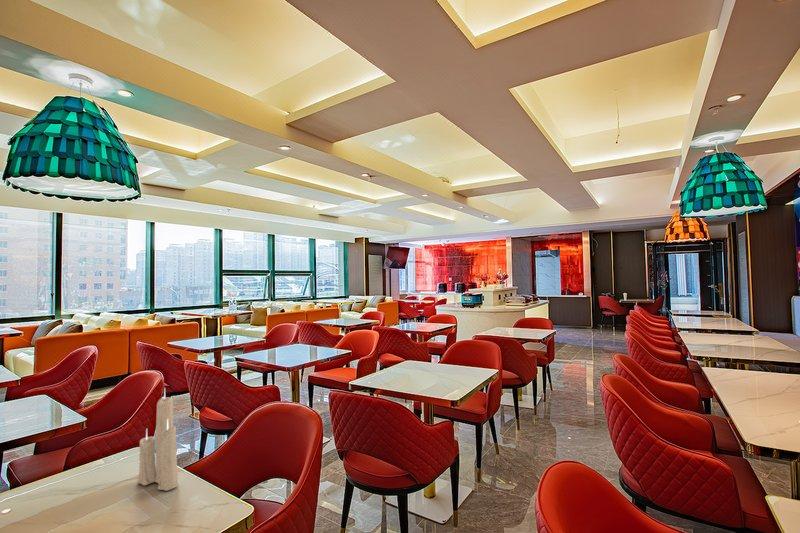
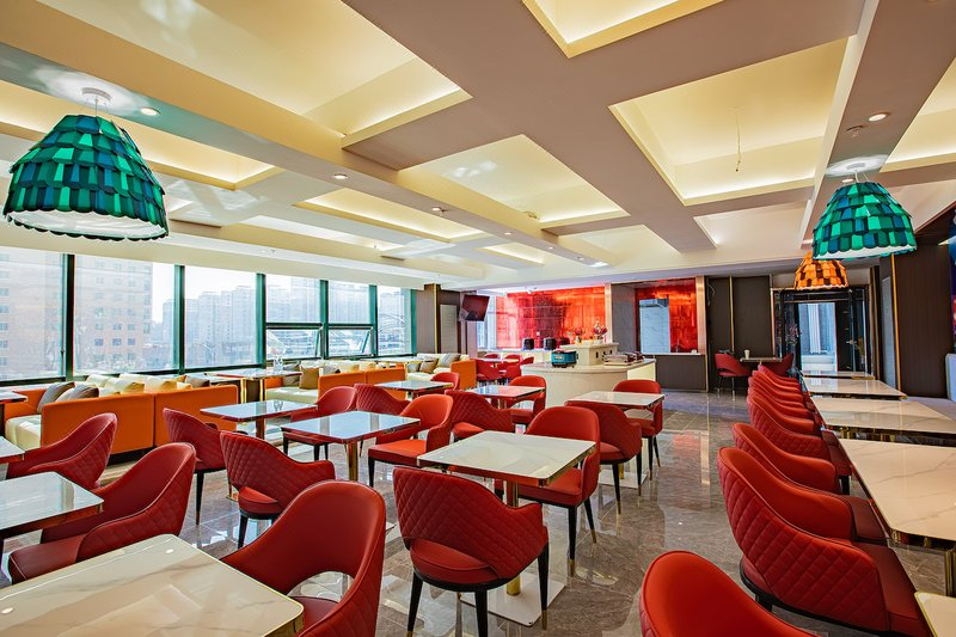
- candle (161, 432)
